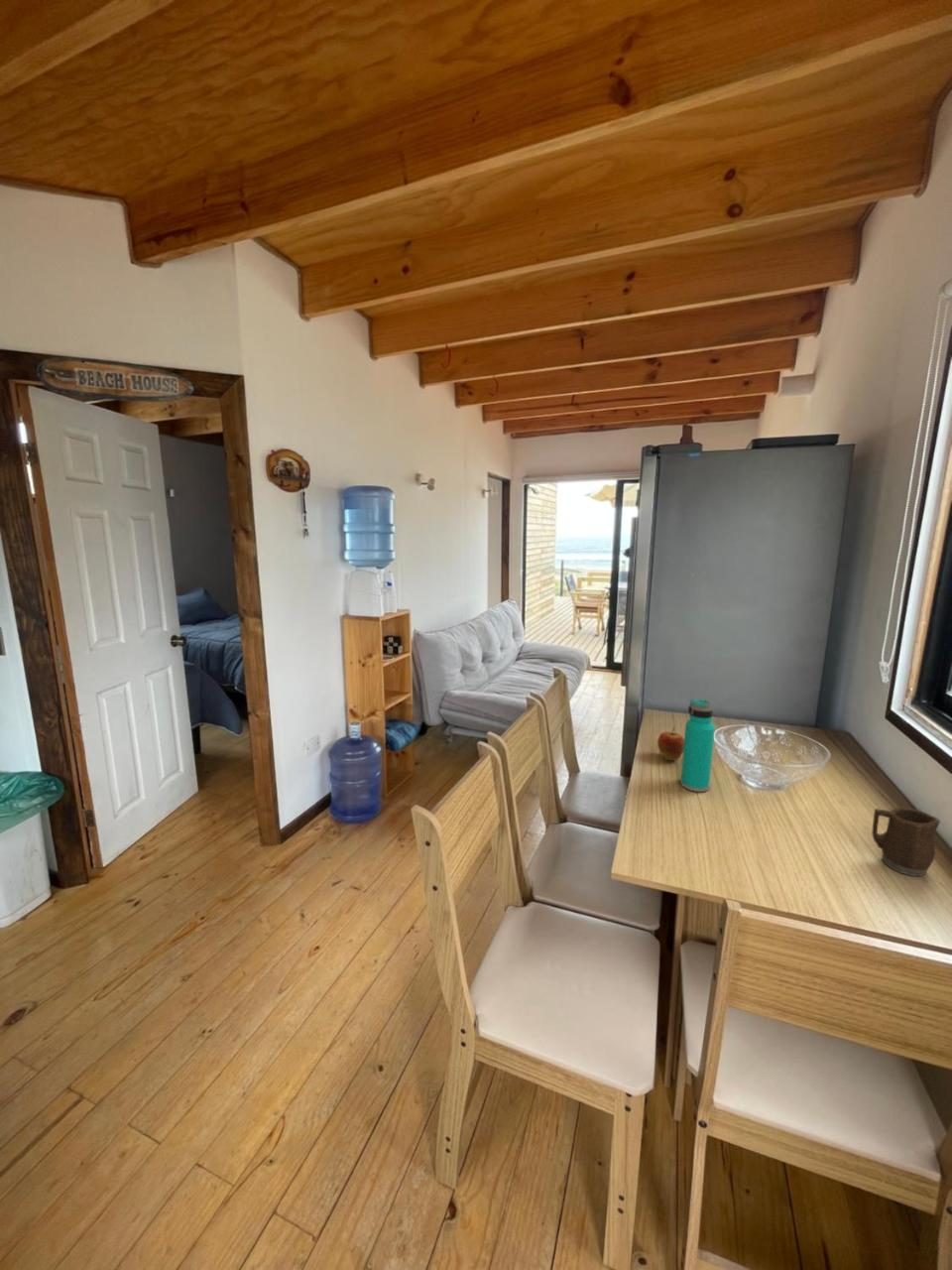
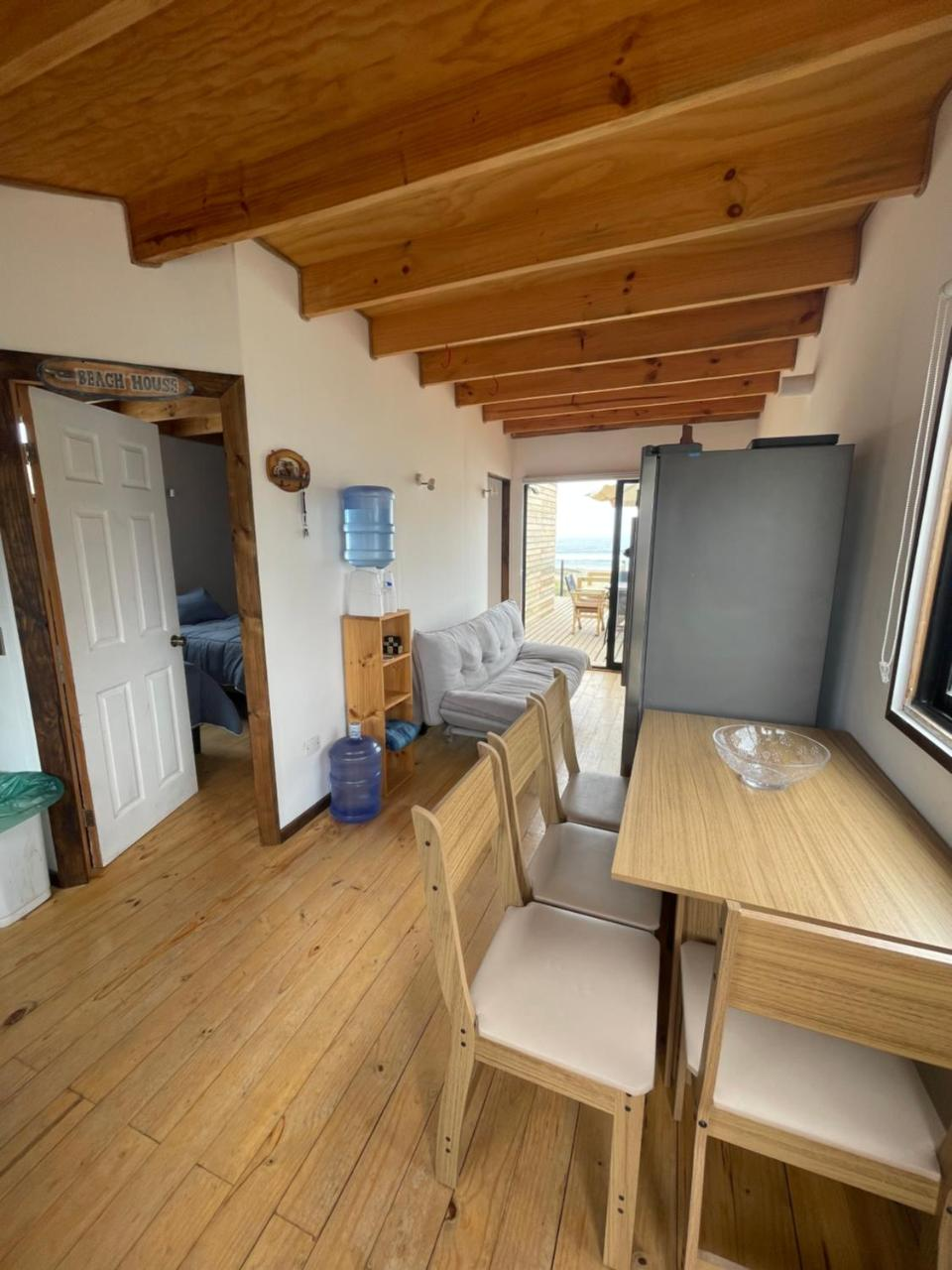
- water bottle (698, 743)
- apple (670, 743)
- mug (902, 838)
